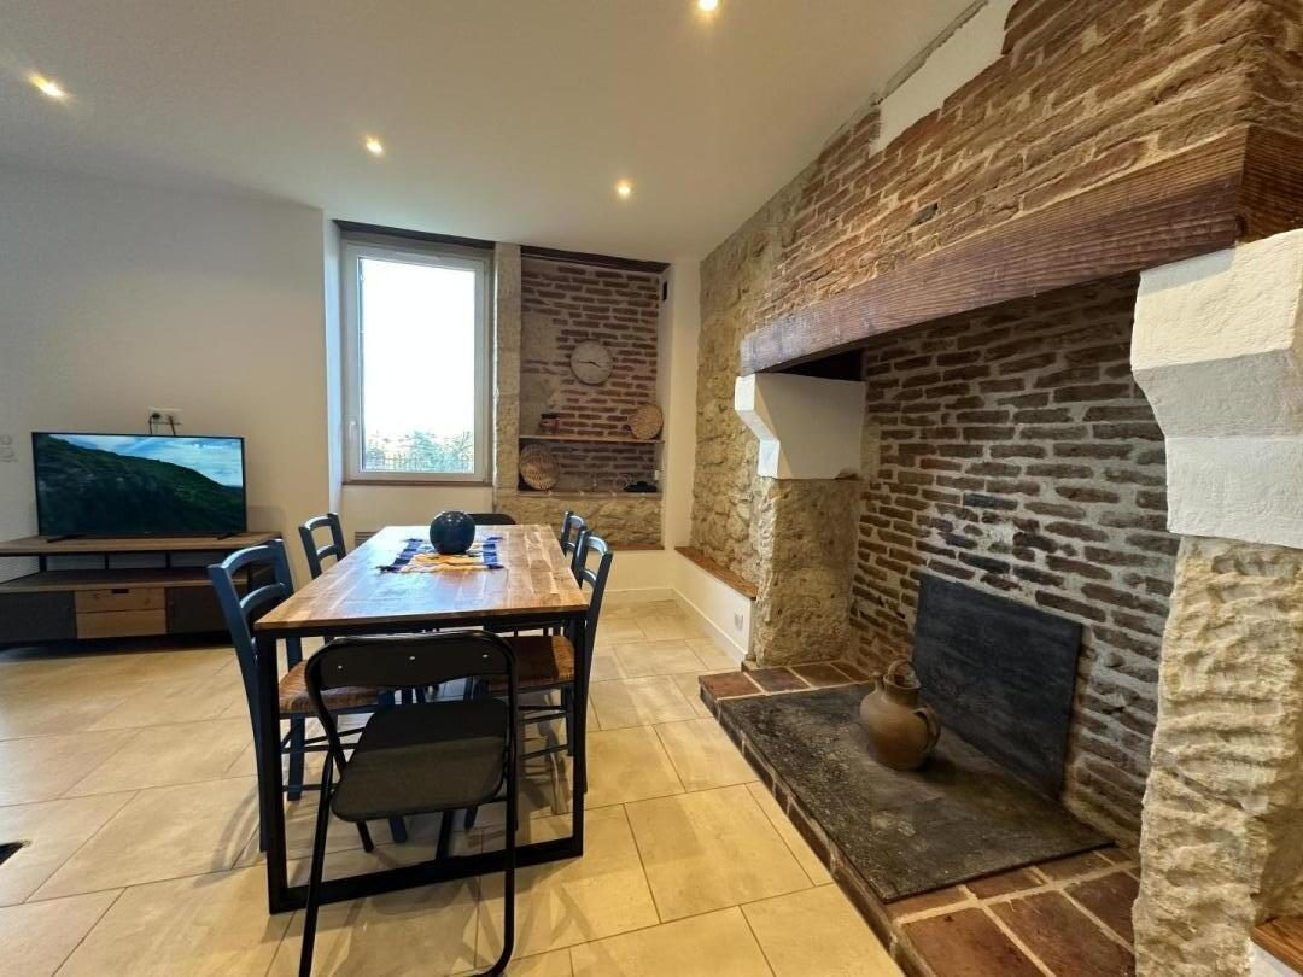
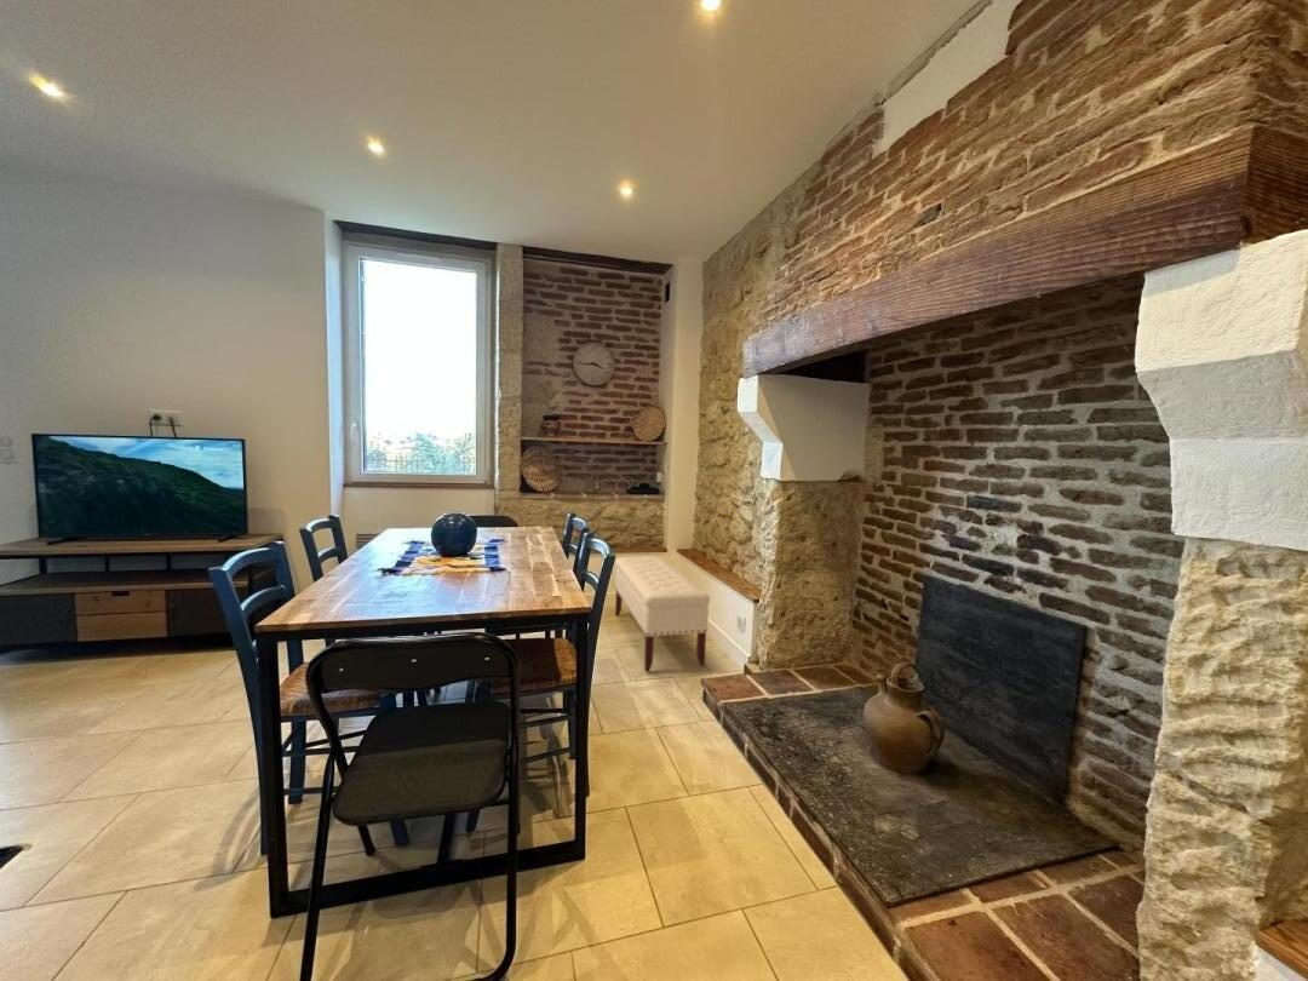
+ bench (655, 604)
